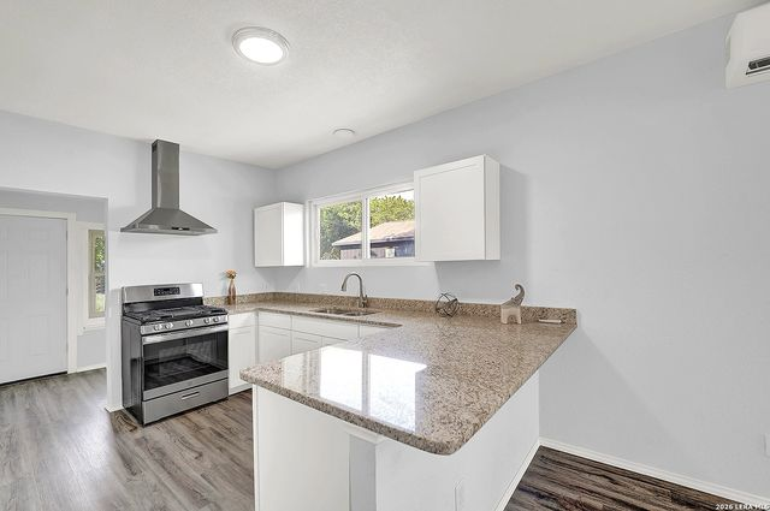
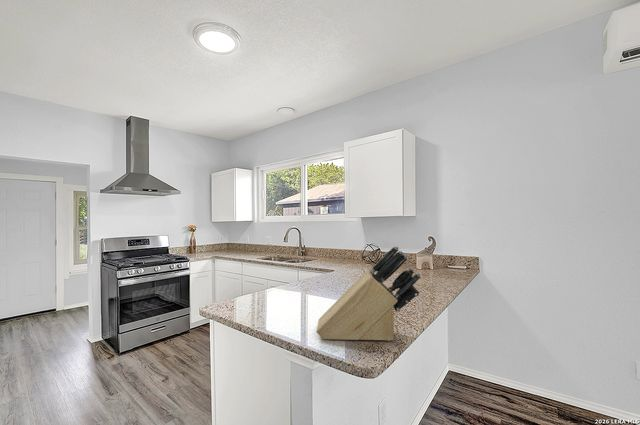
+ knife block (366, 290)
